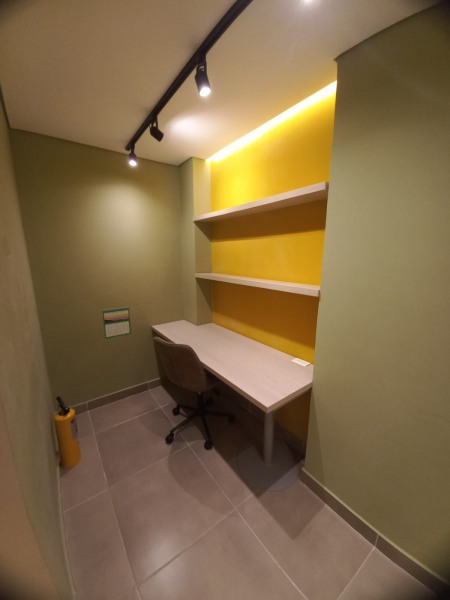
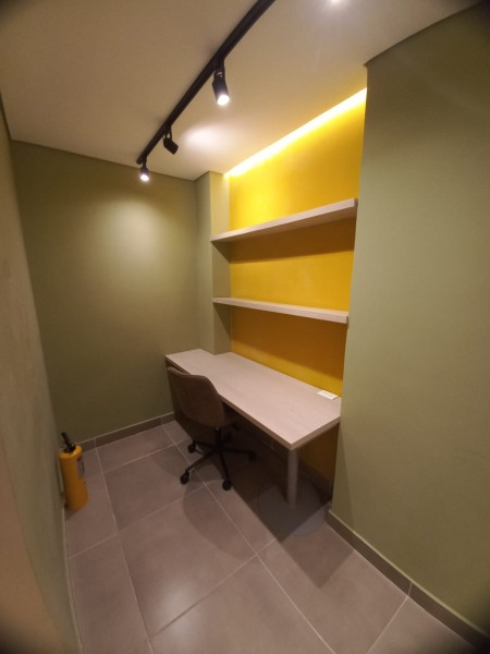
- calendar (117, 322)
